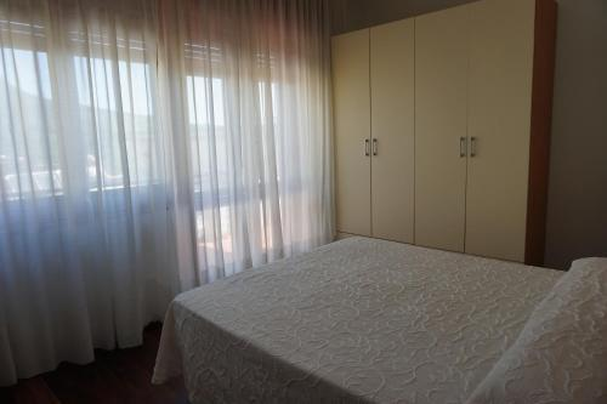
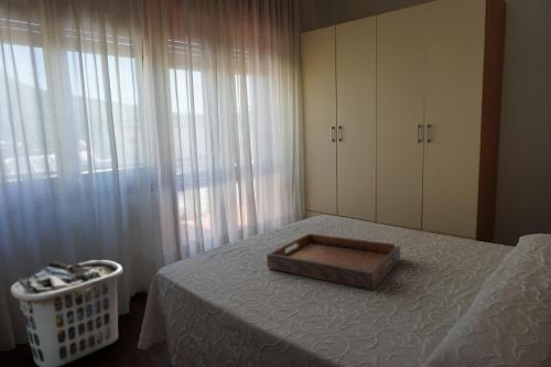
+ serving tray (335, 256)
+ clothes hamper (73, 304)
